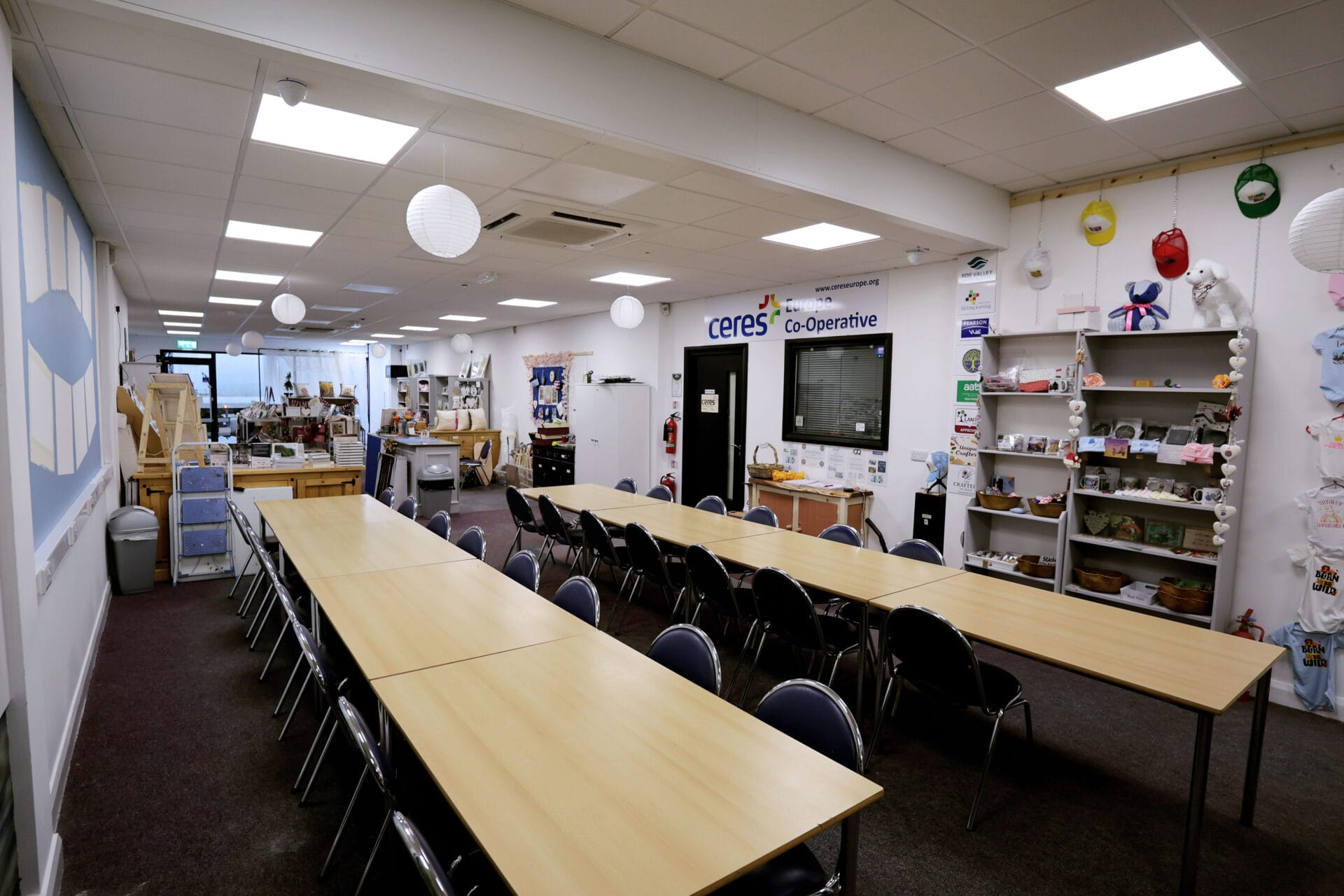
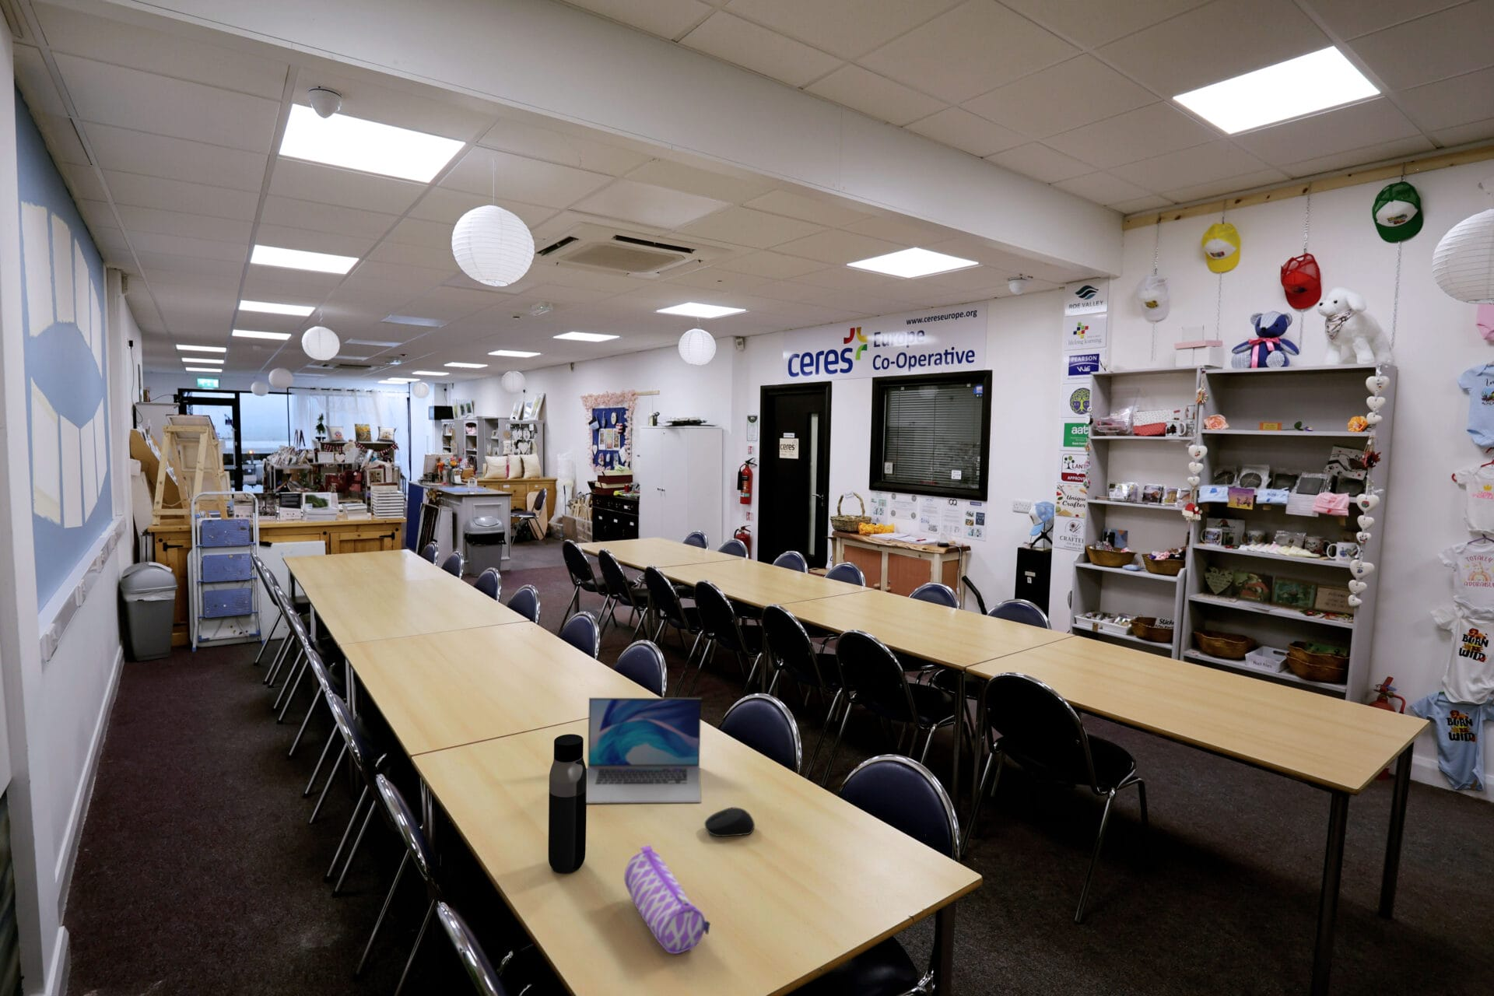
+ water bottle (567, 803)
+ computer mouse (729, 820)
+ pencil case (663, 898)
+ laptop (643, 748)
